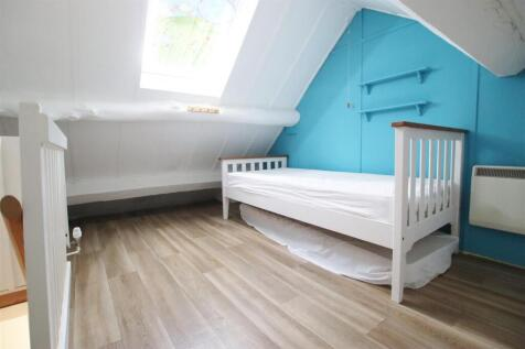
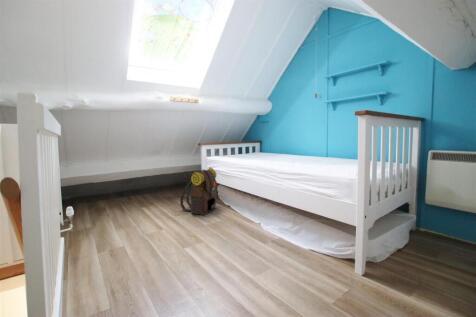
+ backpack (199, 189)
